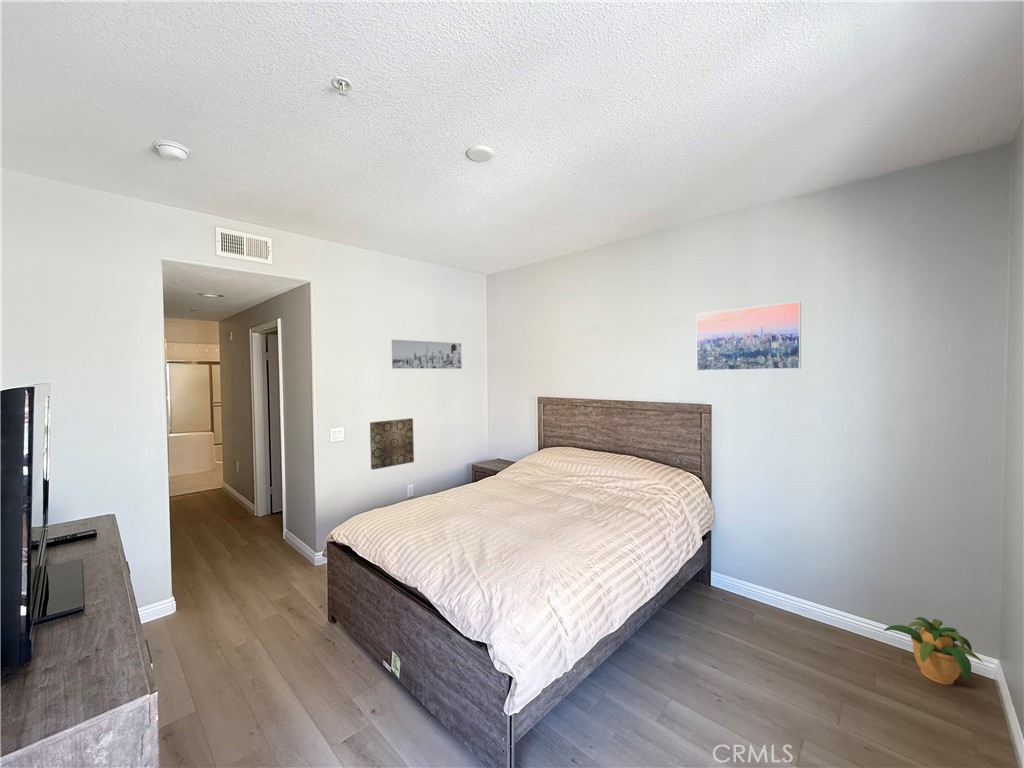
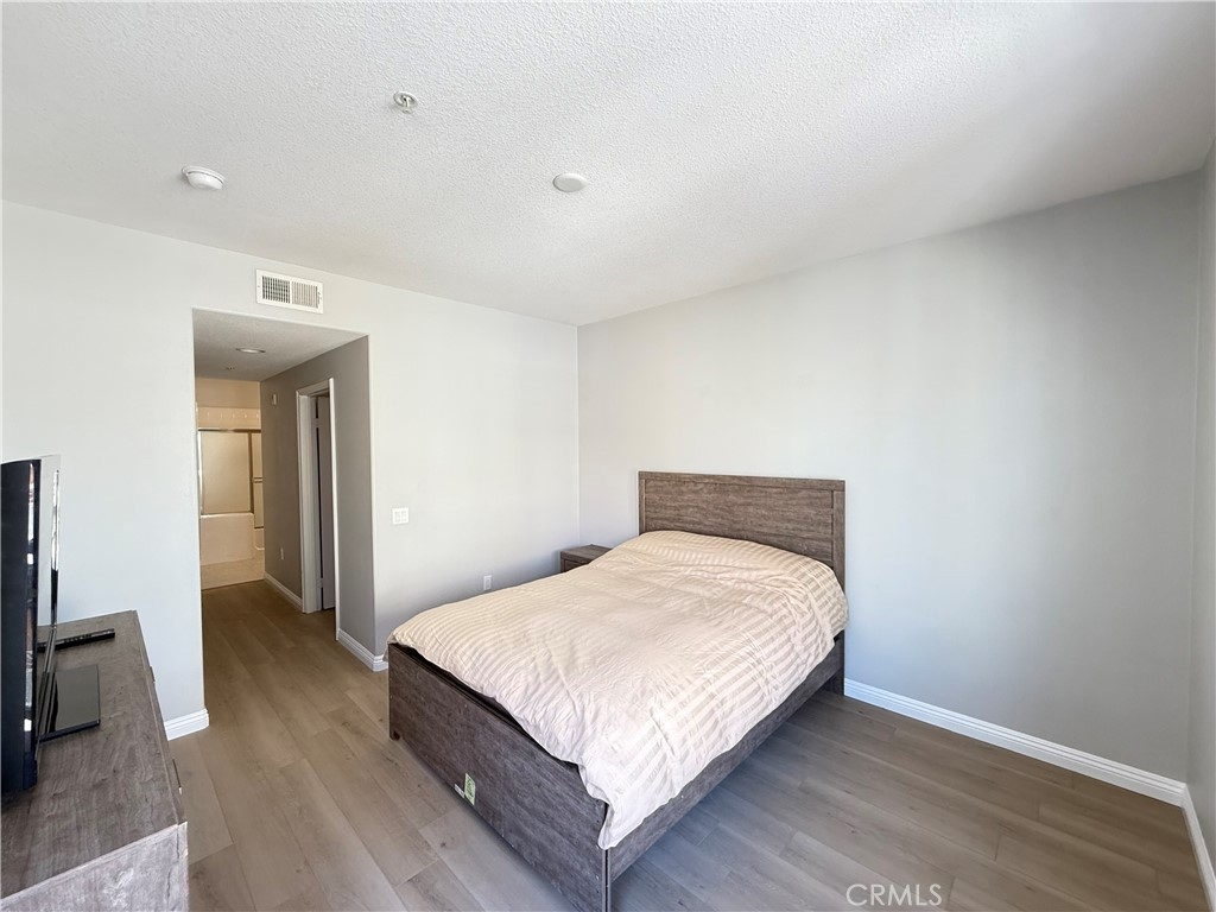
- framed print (744, 339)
- wall art (428, 355)
- wall art (392, 442)
- potted plant (930, 645)
